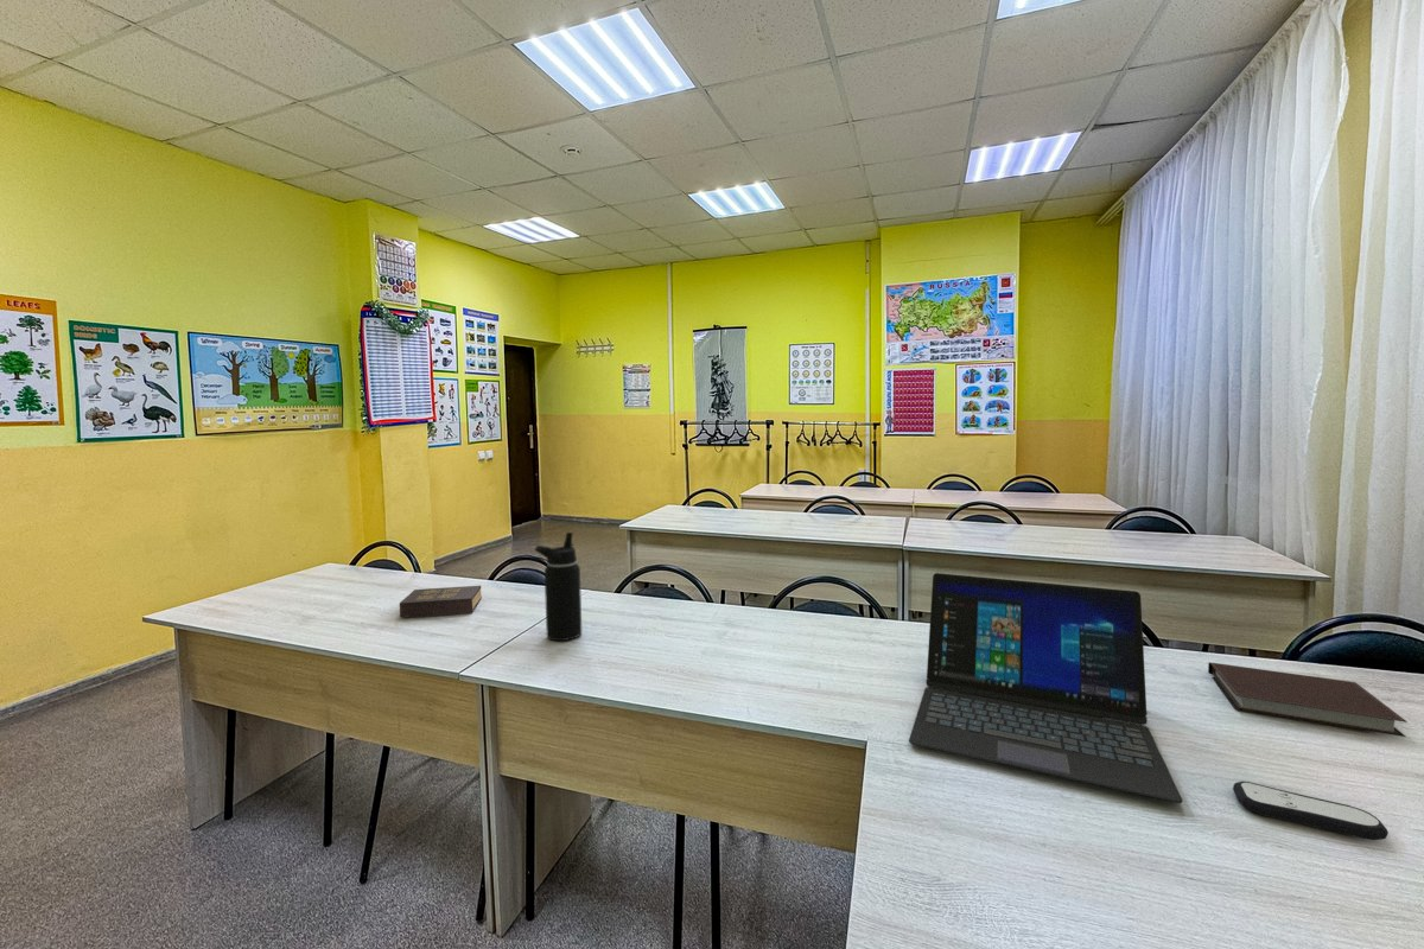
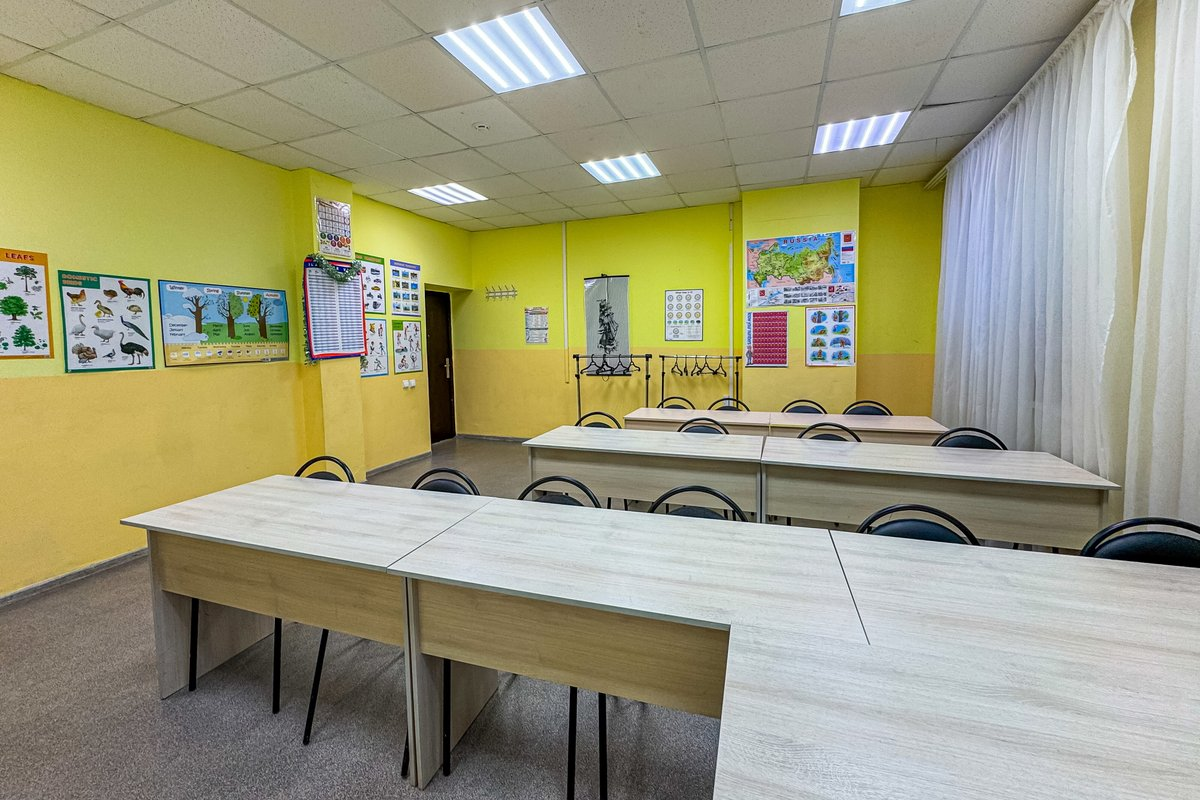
- water bottle (559, 586)
- hardback book (443, 600)
- laptop (1030, 662)
- remote control (1305, 809)
- notebook (1295, 694)
